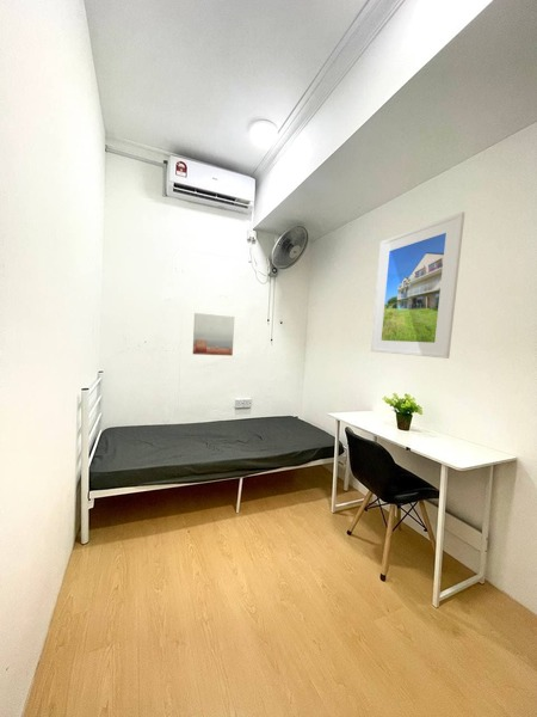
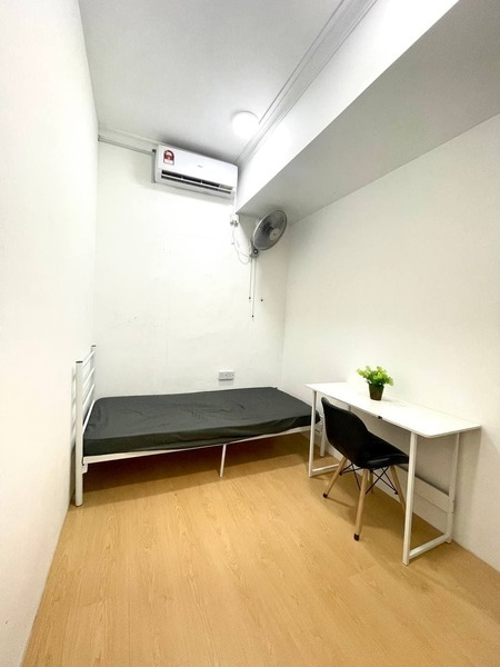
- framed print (411, 292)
- wall art (214, 335)
